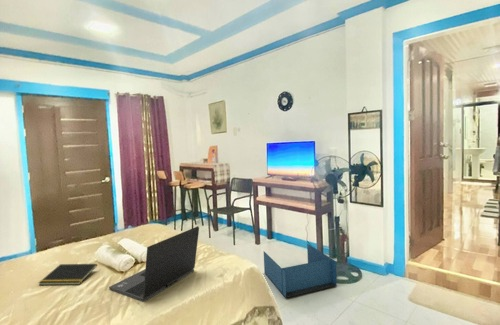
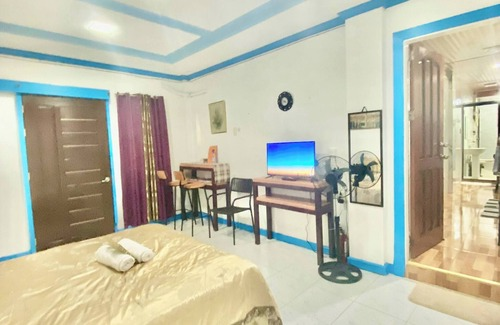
- notepad (69, 273)
- laptop (156, 256)
- storage bin (298, 267)
